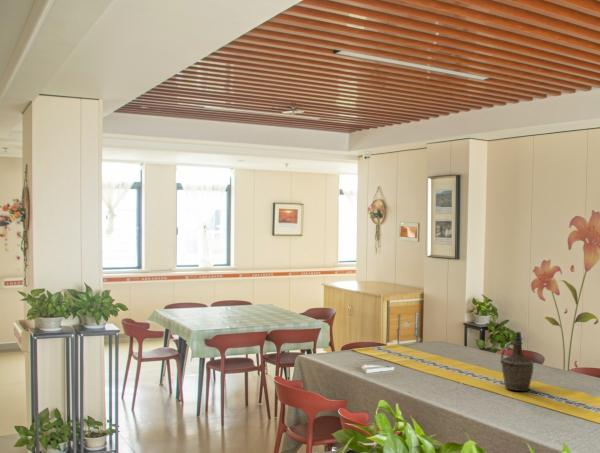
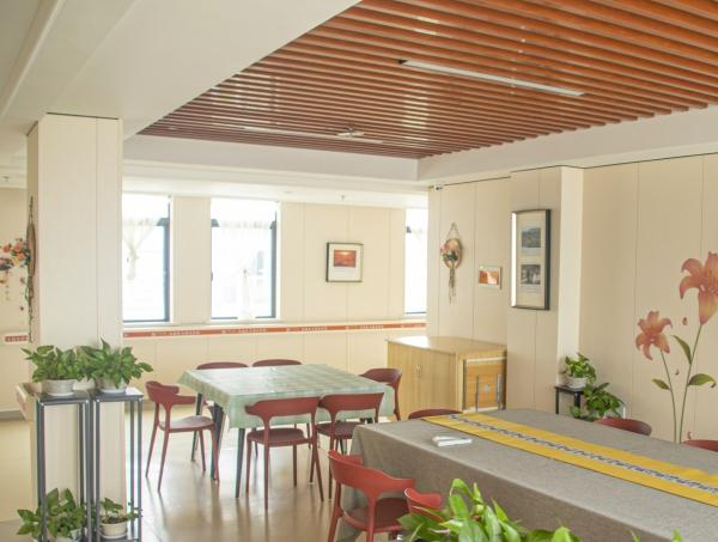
- bottle (517, 360)
